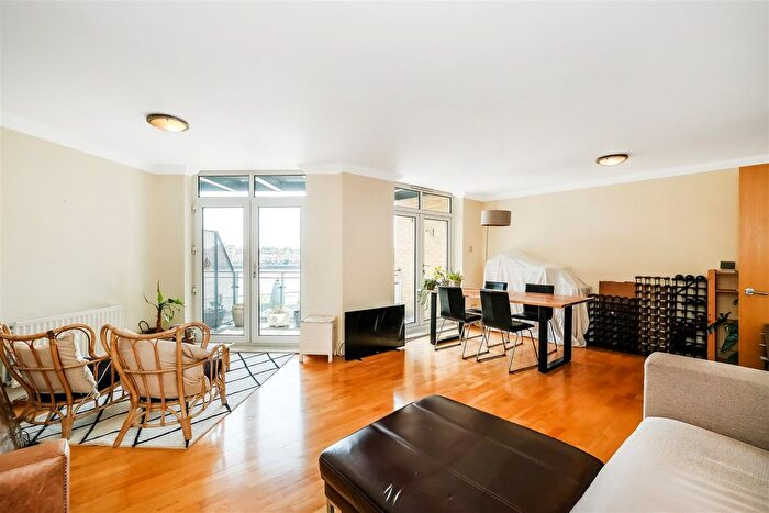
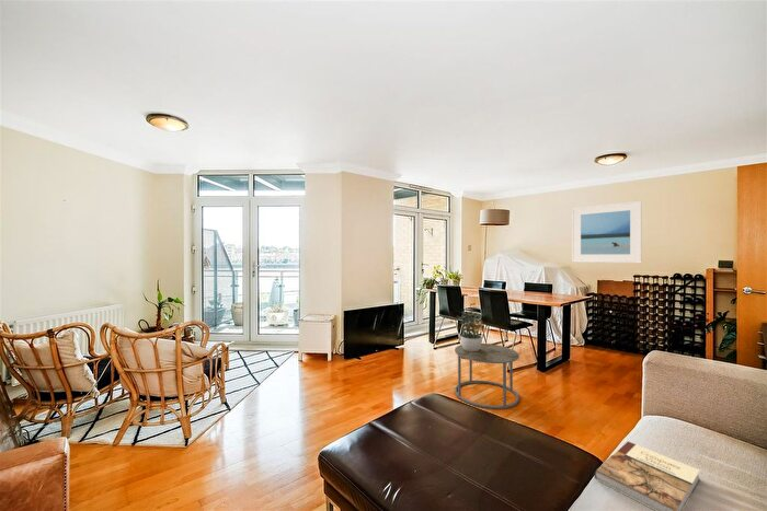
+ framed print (604, 233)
+ book (646, 474)
+ potted plant (470, 329)
+ side table (485, 381)
